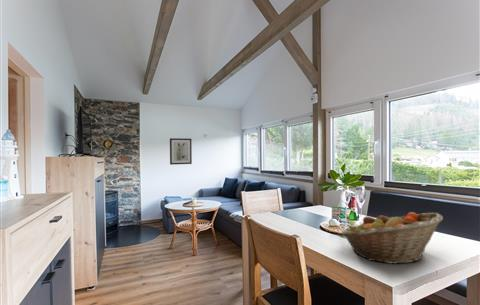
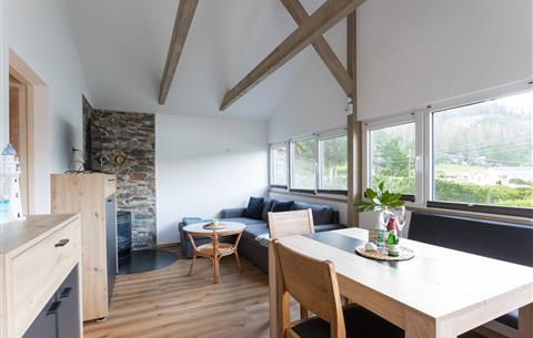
- wall art (180, 151)
- fruit basket (390, 231)
